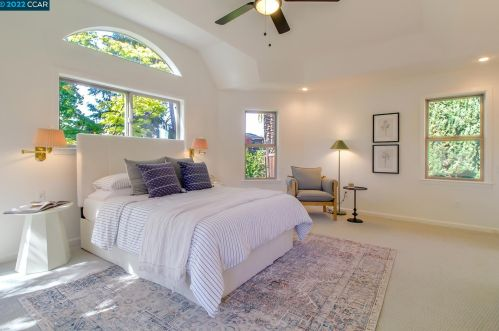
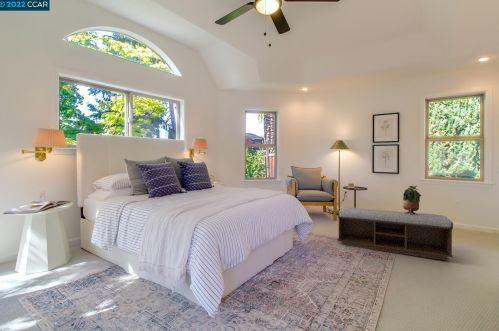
+ potted plant (411, 199)
+ bench (389, 230)
